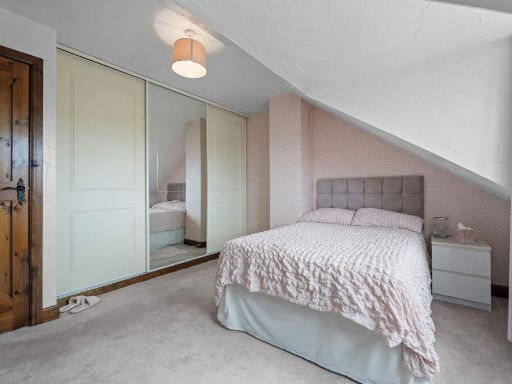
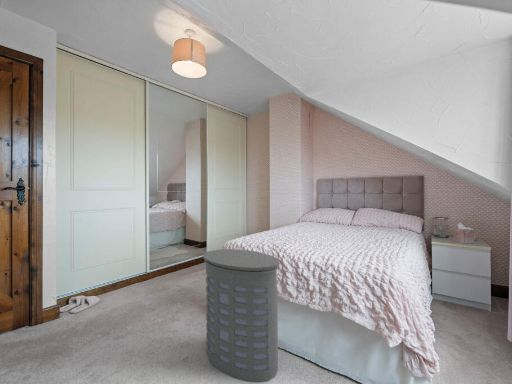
+ laundry hamper (239, 307)
